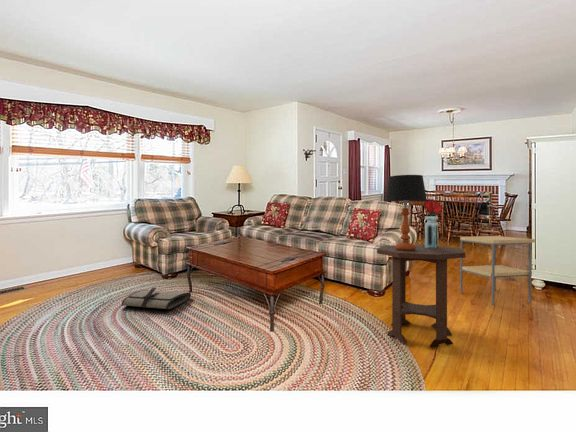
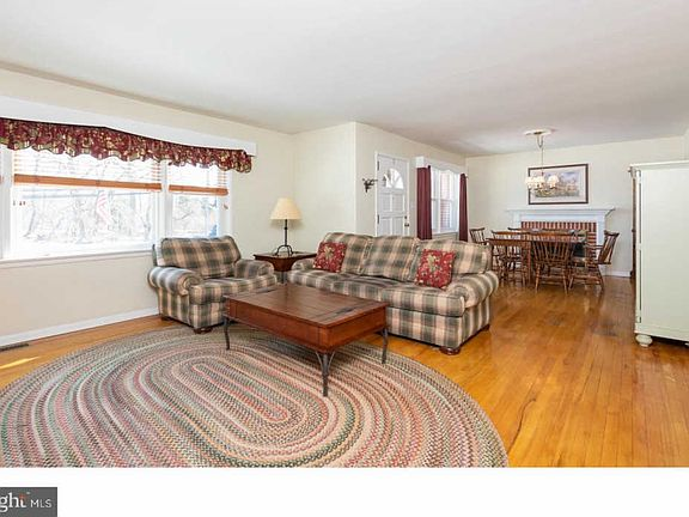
- potted flower (431, 223)
- side table (495, 268)
- tool roll (157, 294)
- table lamp (405, 213)
- side table (419, 304)
